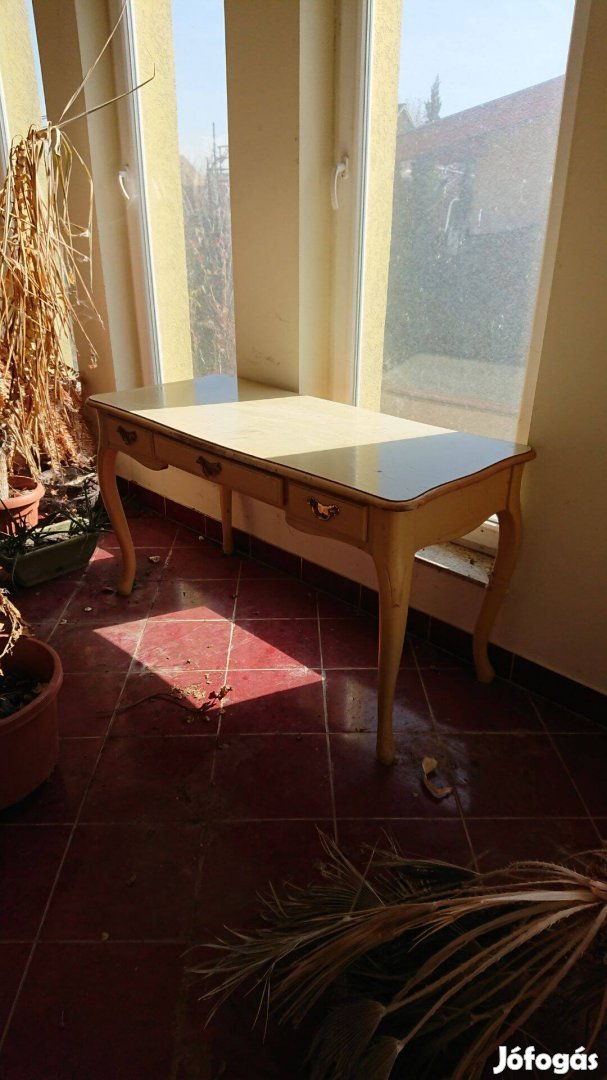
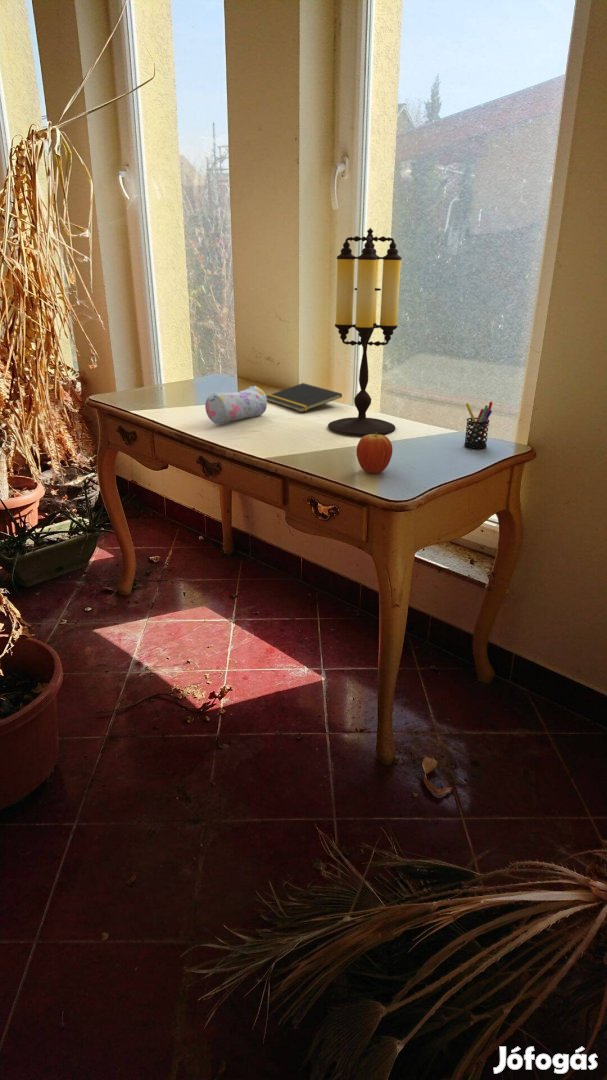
+ pen holder (480, 423)
+ table lamp (365, 332)
+ pencil case (237, 404)
+ fruit (374, 451)
+ notepad (302, 396)
